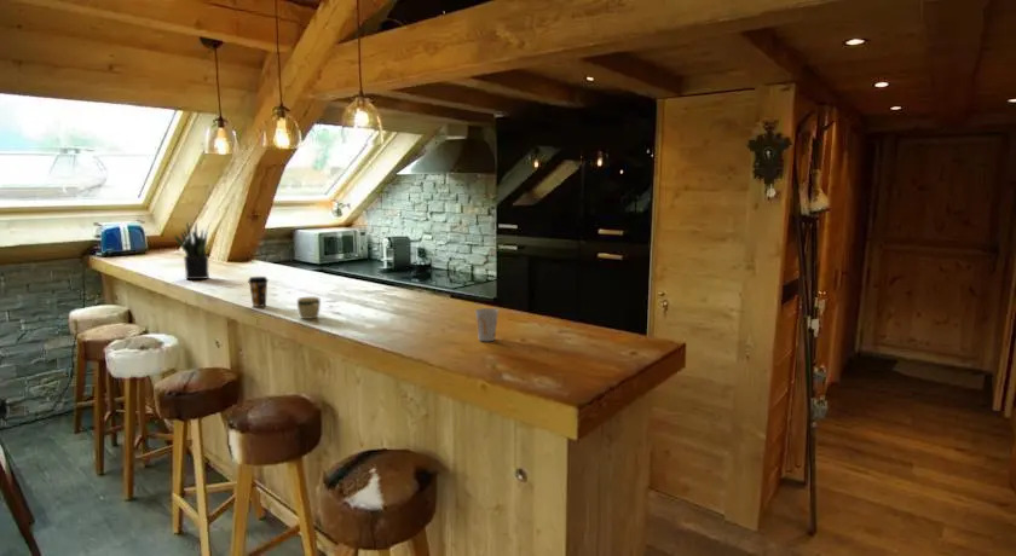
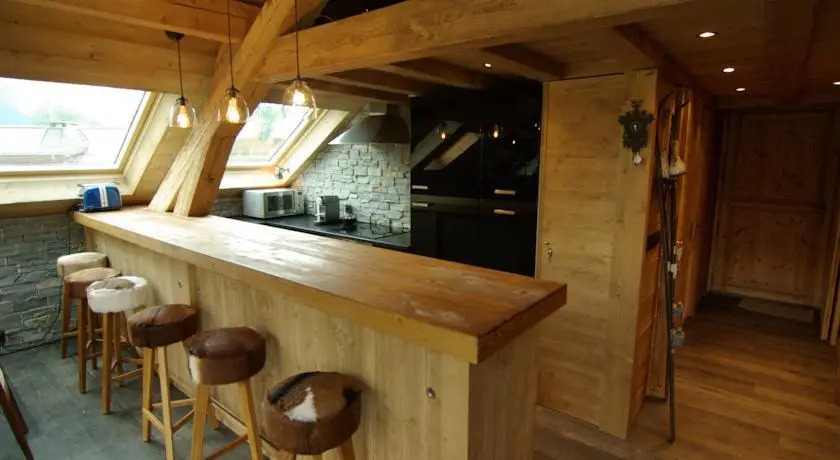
- mug (311, 308)
- cup (486, 324)
- coffee cup (258, 291)
- potted plant (192, 250)
